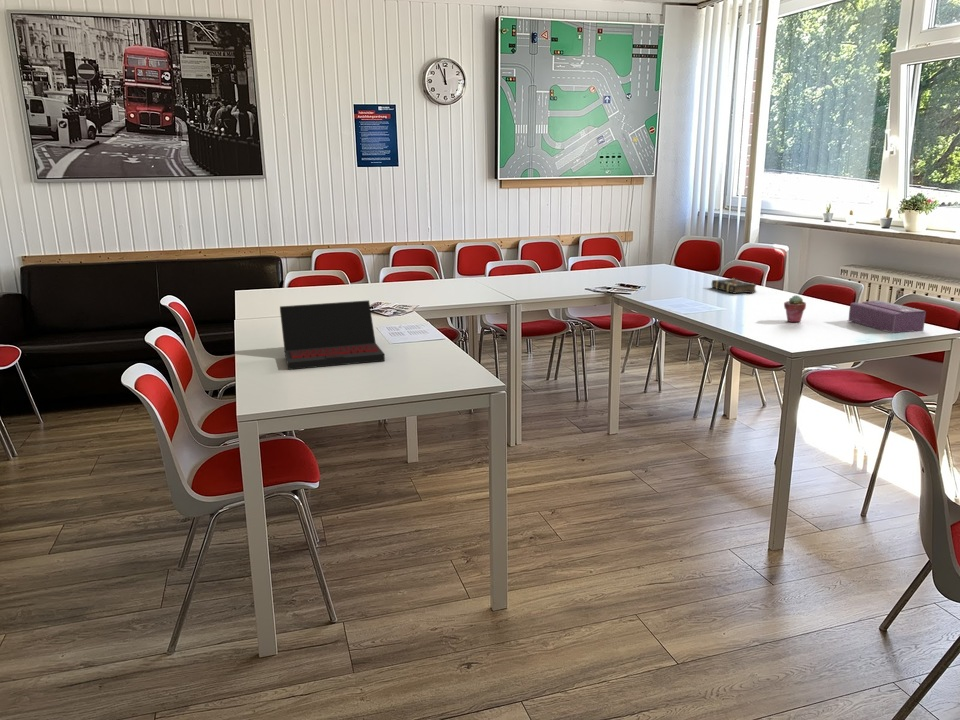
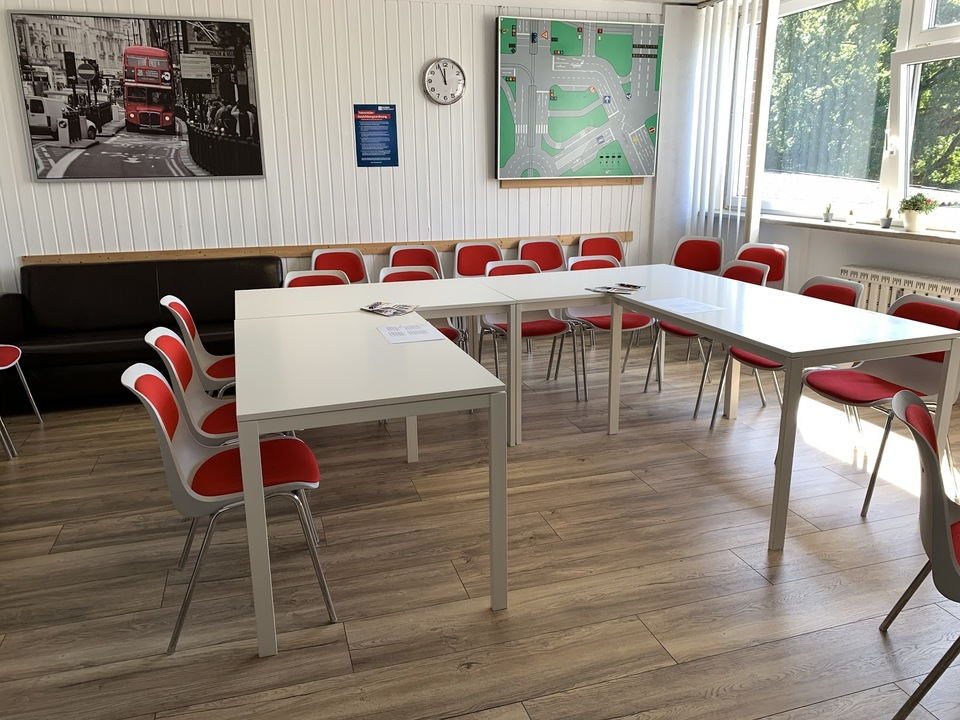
- laptop (330, 332)
- tissue box (885, 315)
- book (734, 286)
- potted succulent (794, 308)
